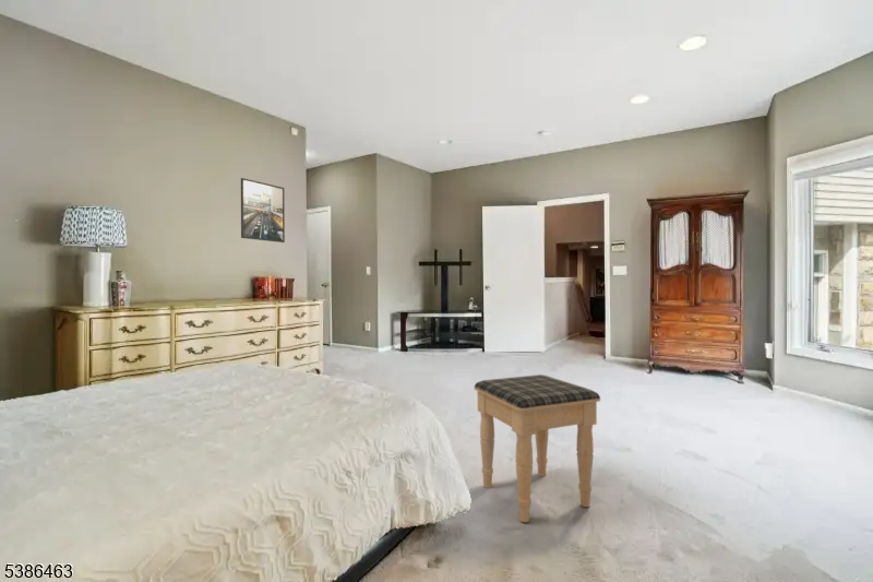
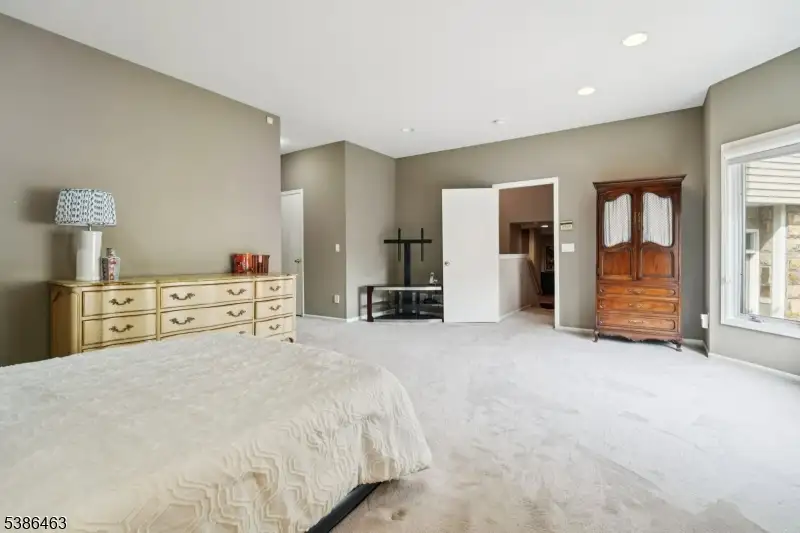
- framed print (263, 211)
- footstool (536, 439)
